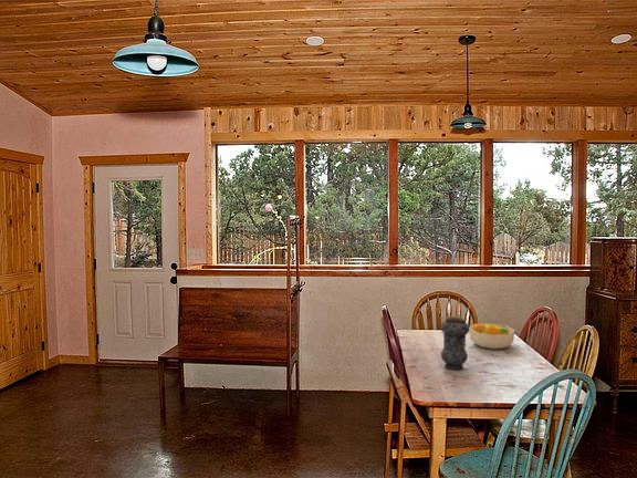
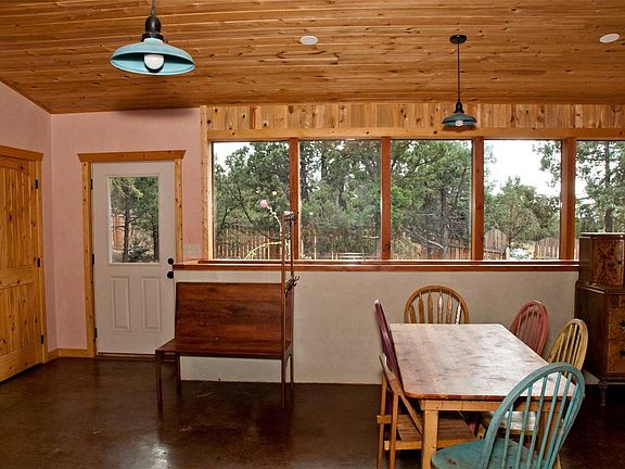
- fruit bowl (491, 333)
- vase (455, 342)
